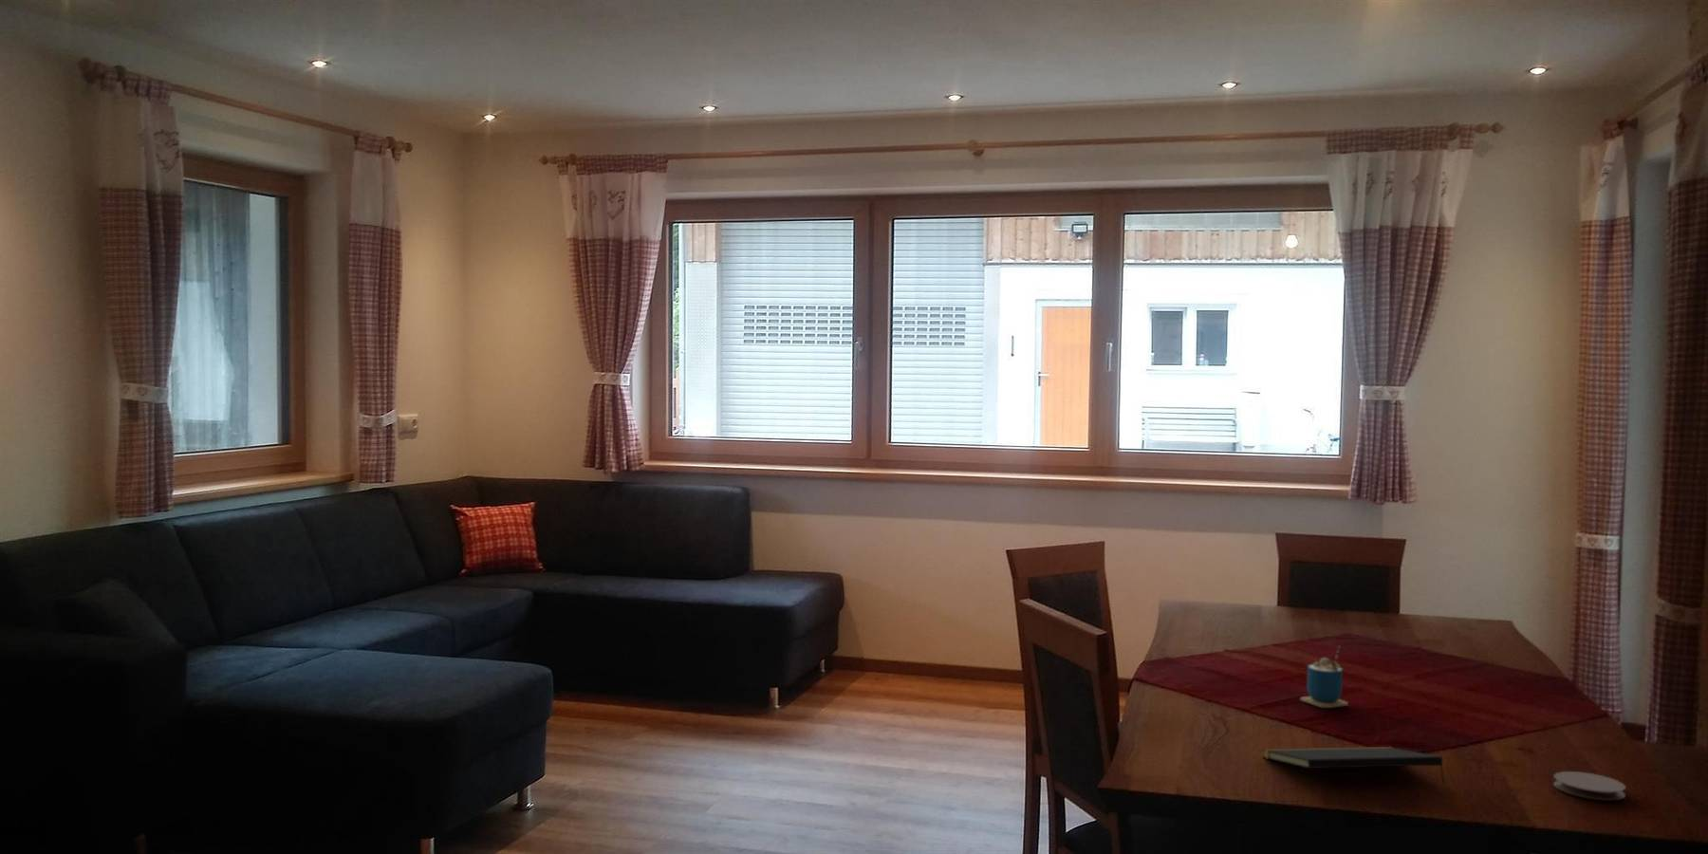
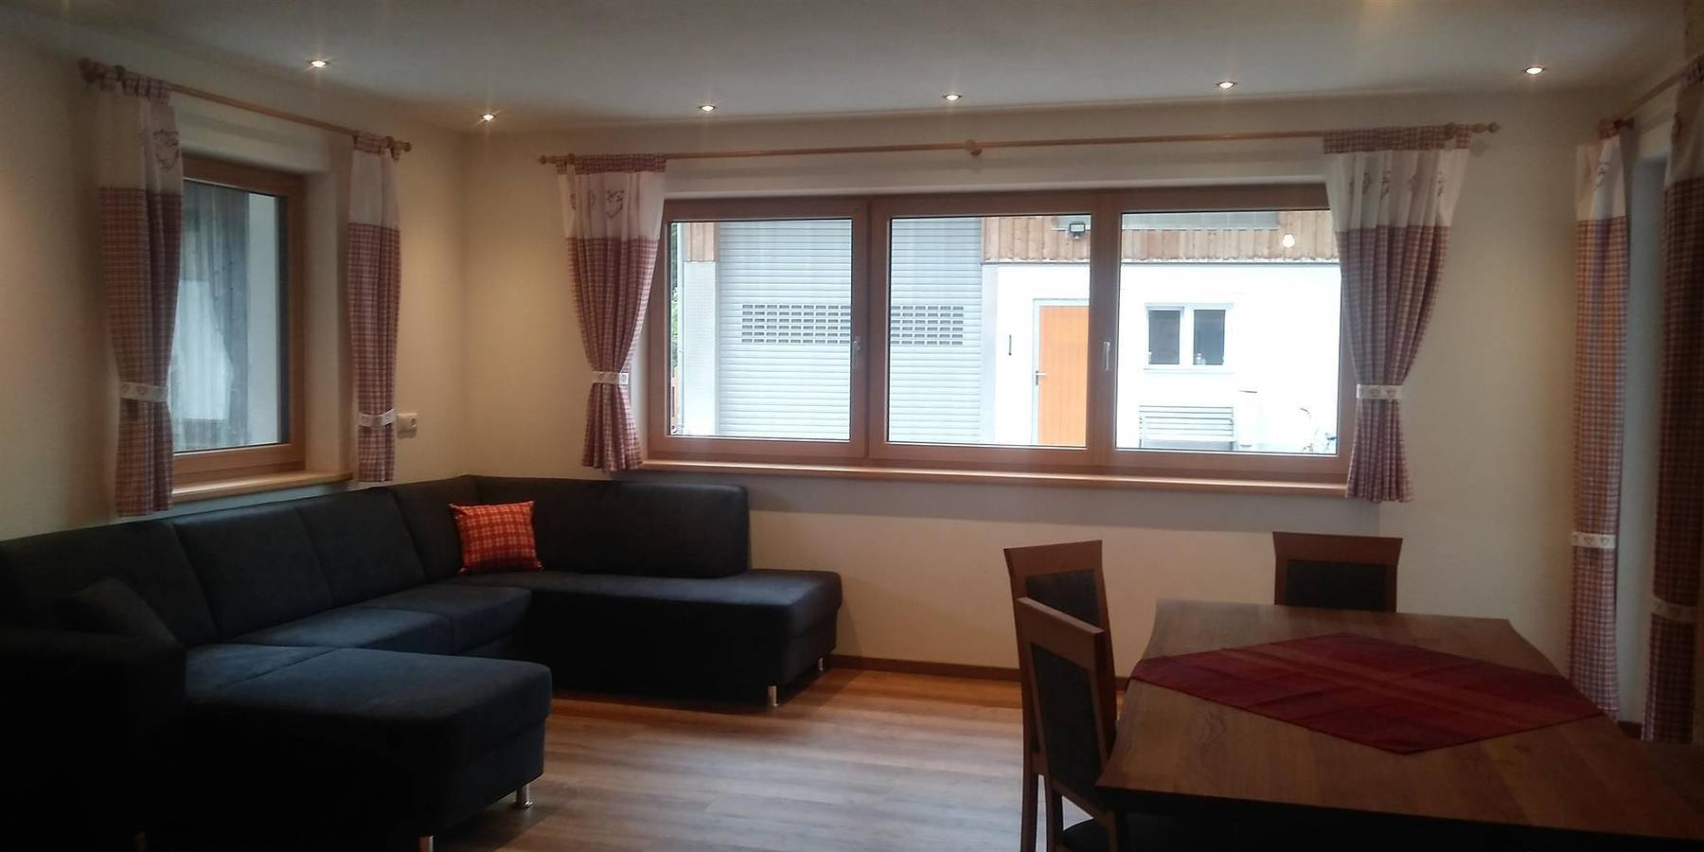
- cup (1325, 673)
- notepad (1349, 756)
- coaster (1588, 784)
